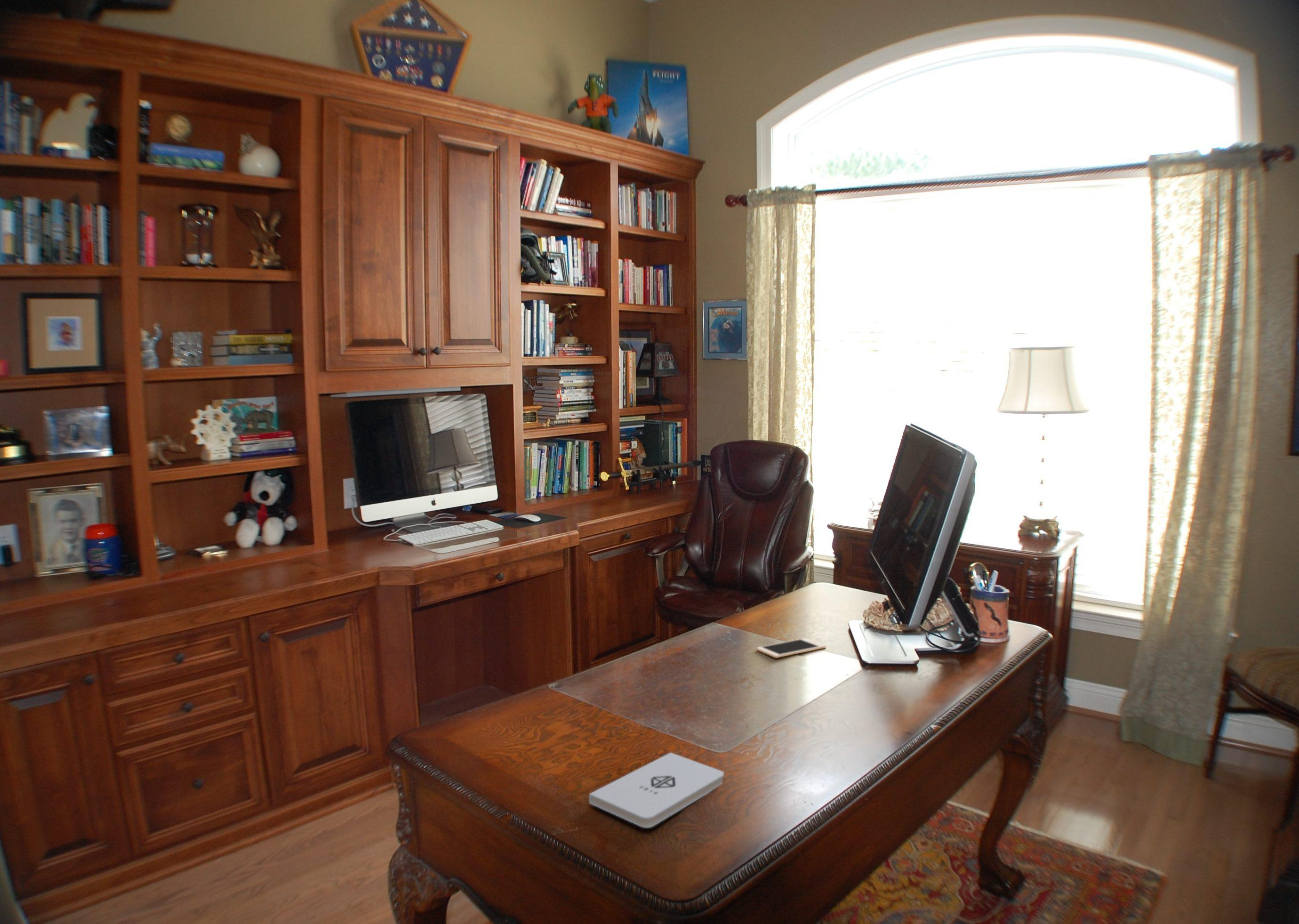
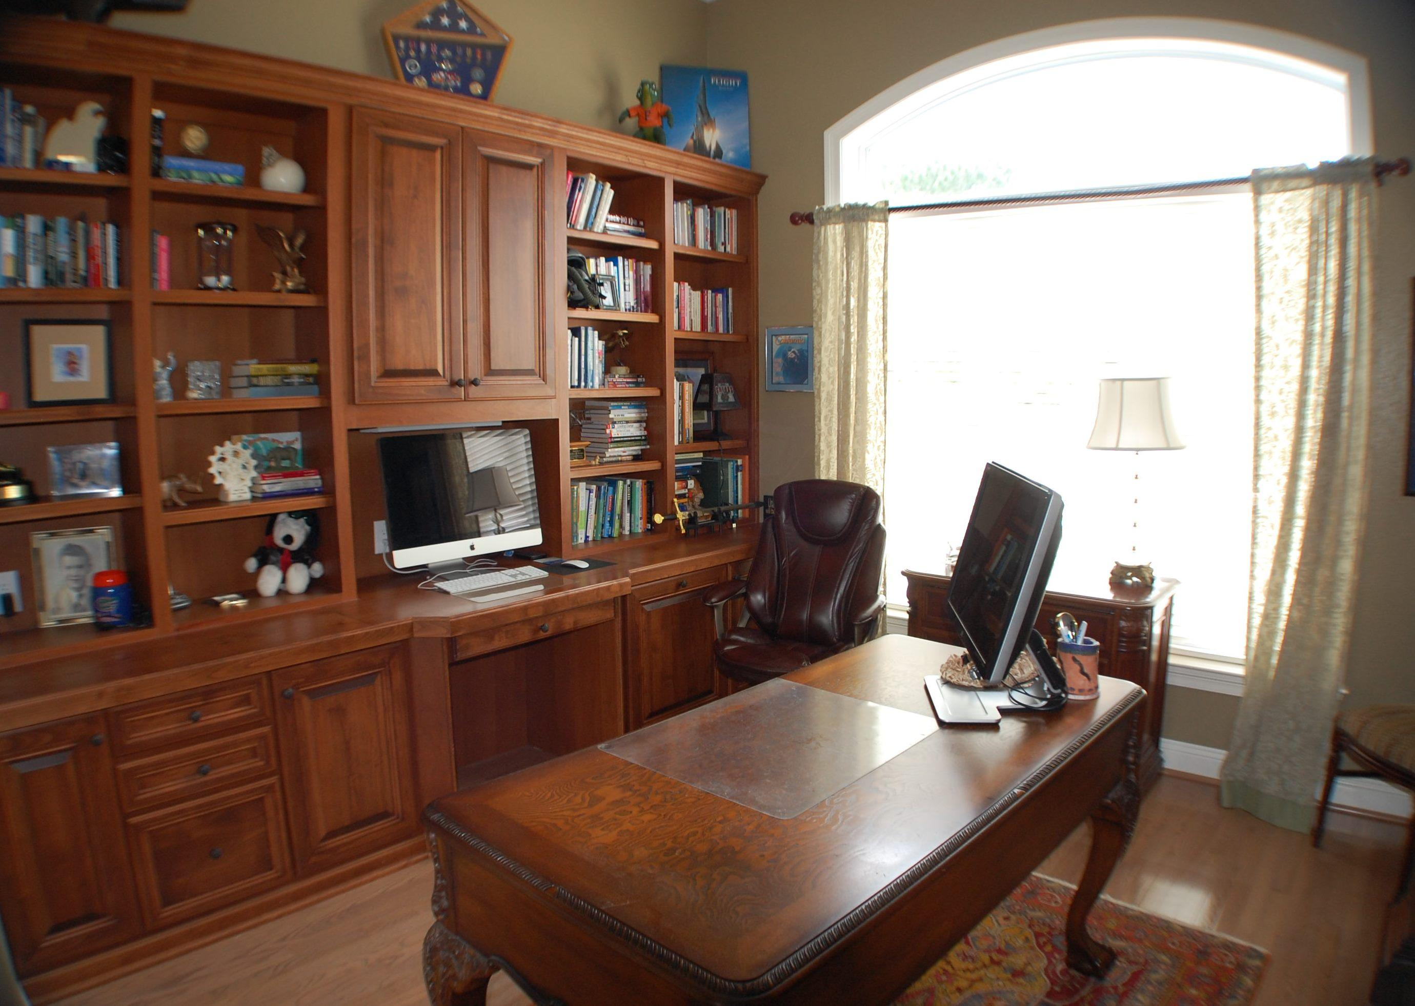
- cell phone (791, 648)
- notepad (660, 787)
